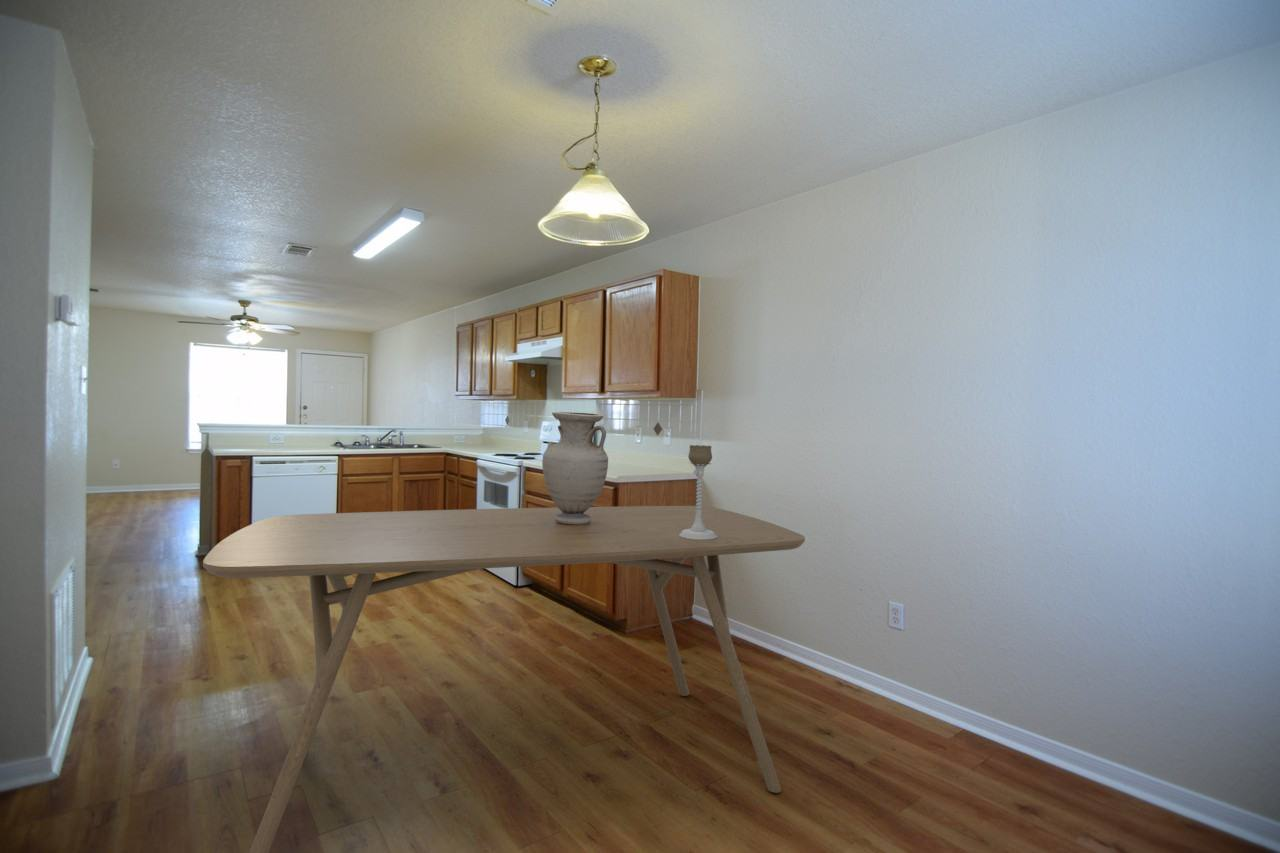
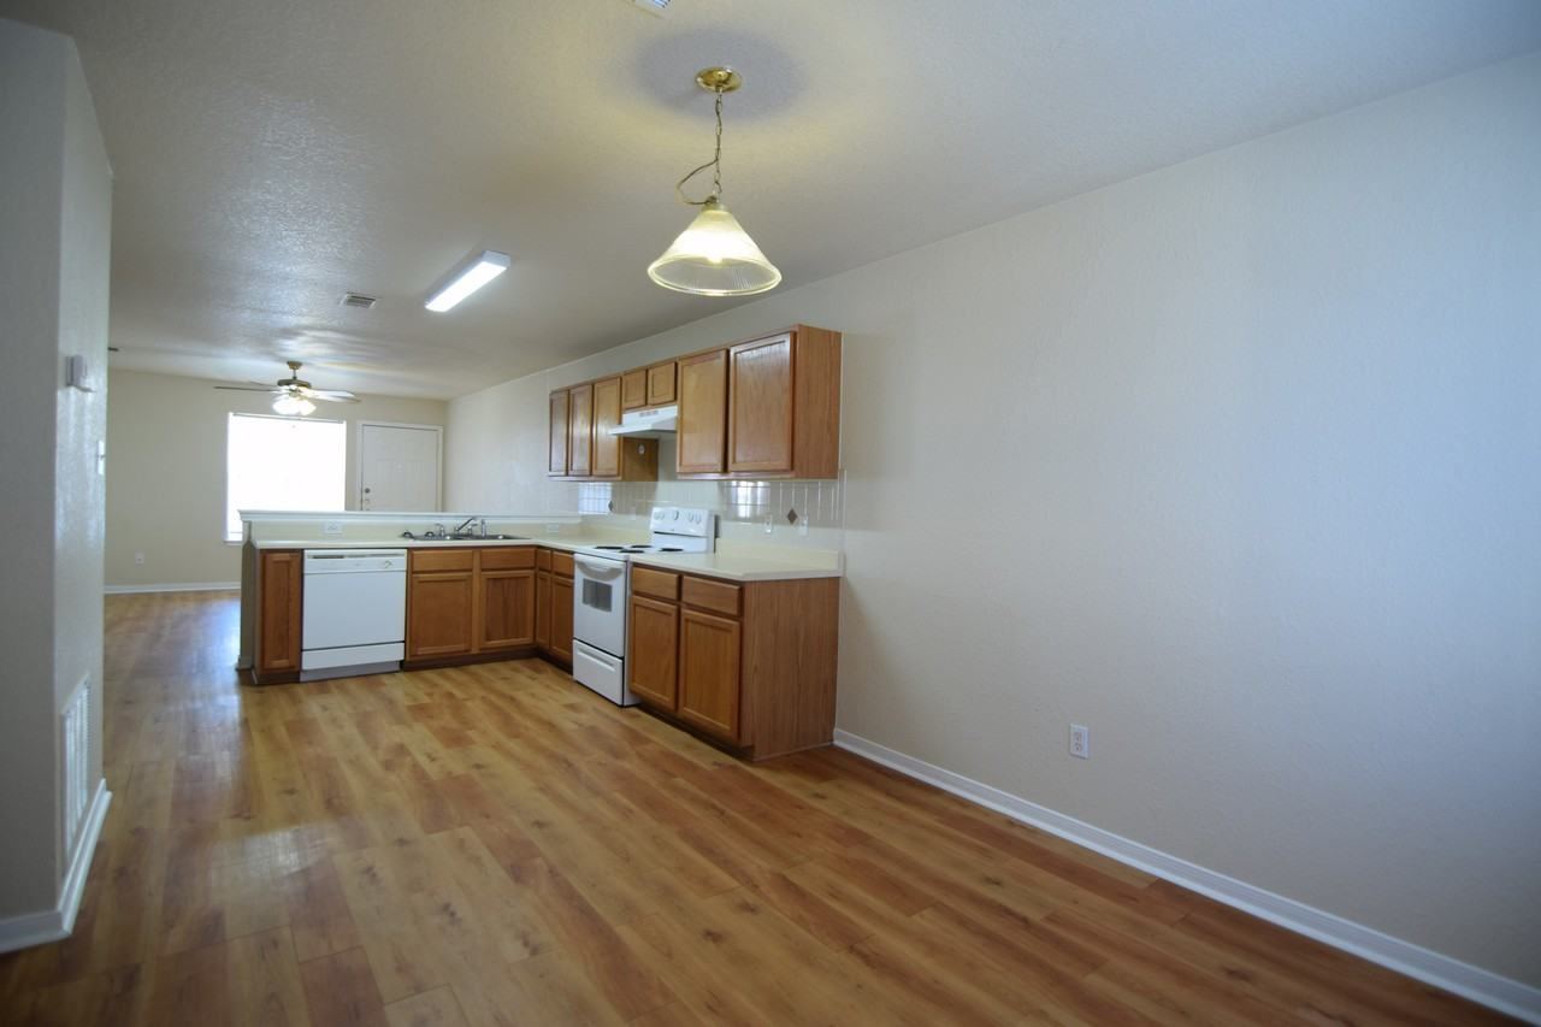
- vase (575, 467)
- dining table (523, 566)
- candle holder (699, 490)
